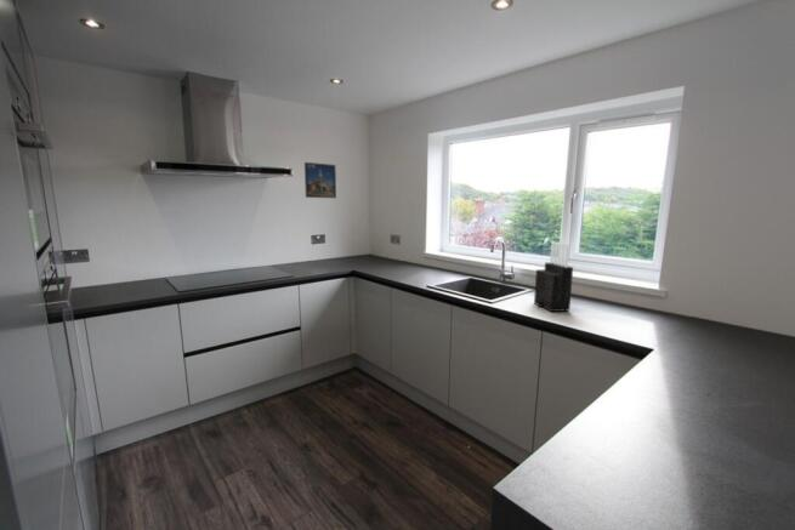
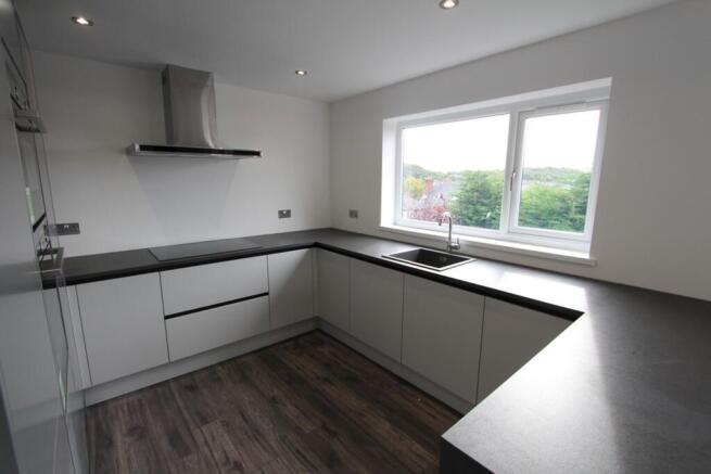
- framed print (320, 181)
- knife block (551, 275)
